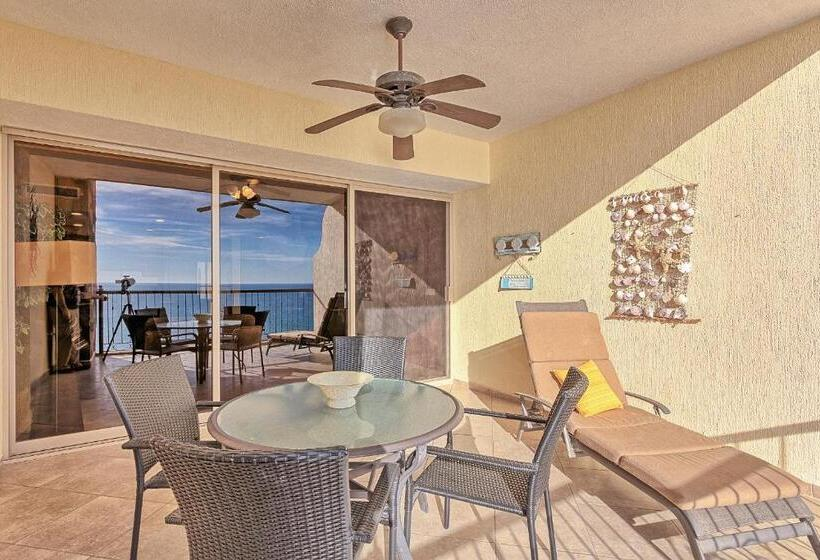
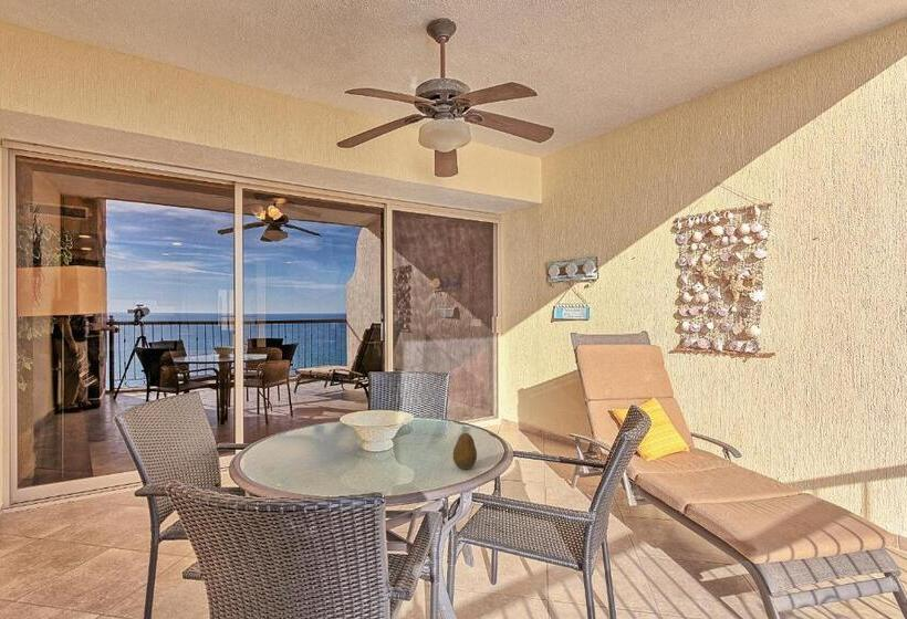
+ fruit (465, 451)
